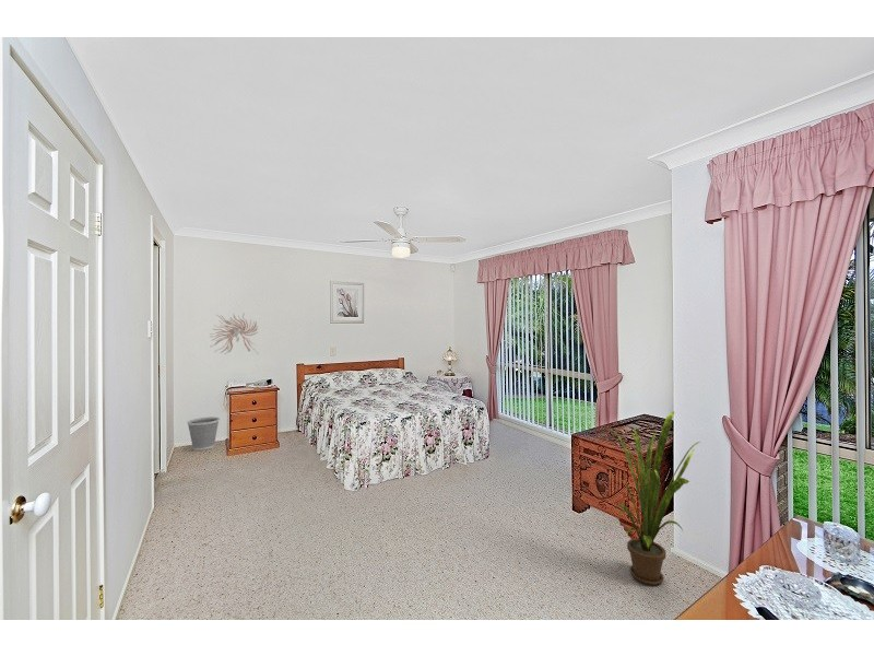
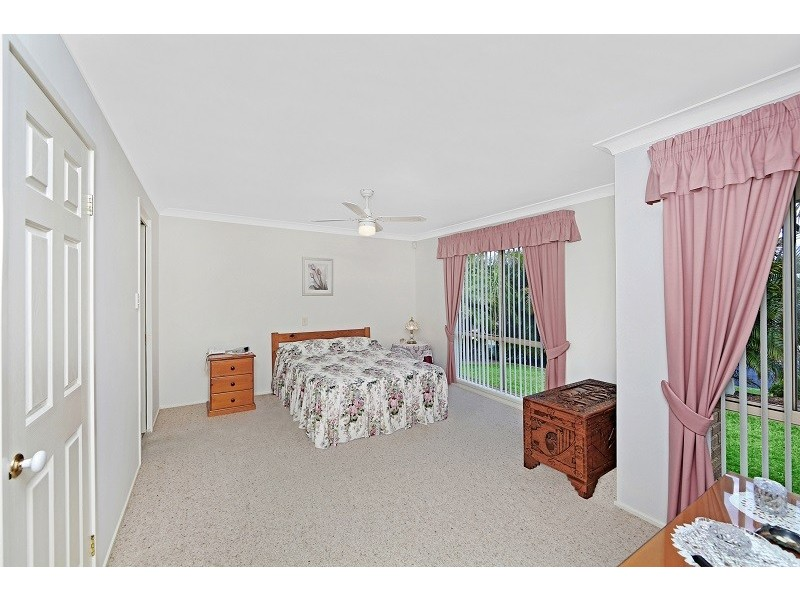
- wall sculpture (235, 333)
- wastebasket (203, 433)
- house plant (647, 493)
